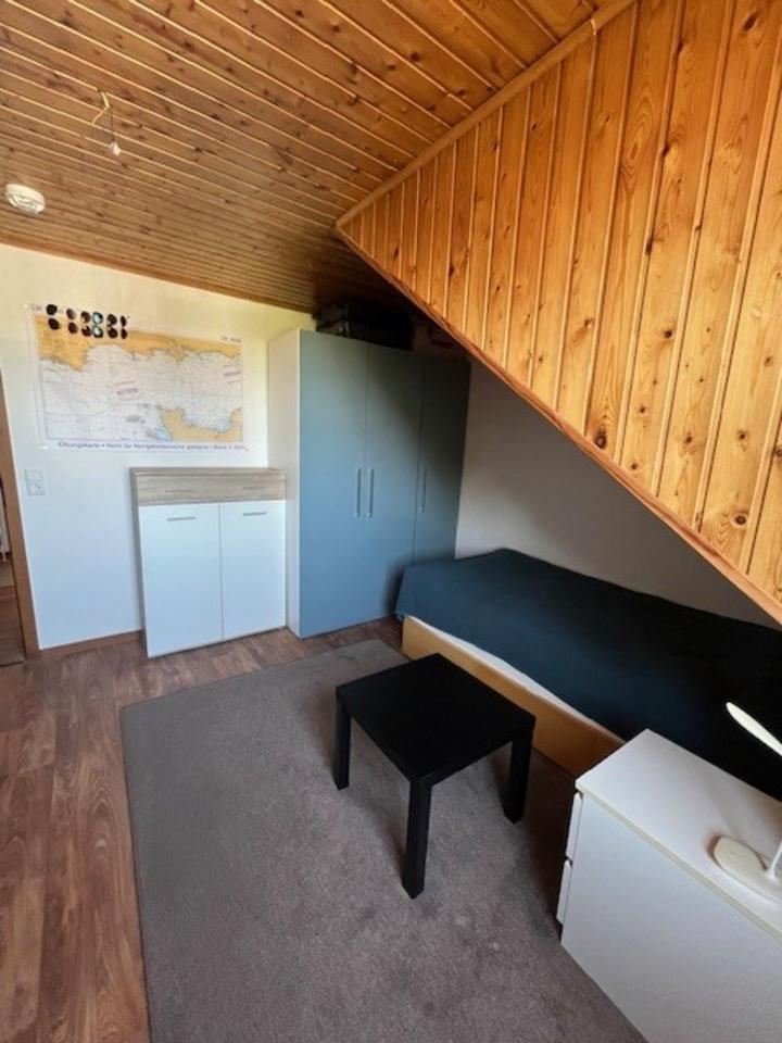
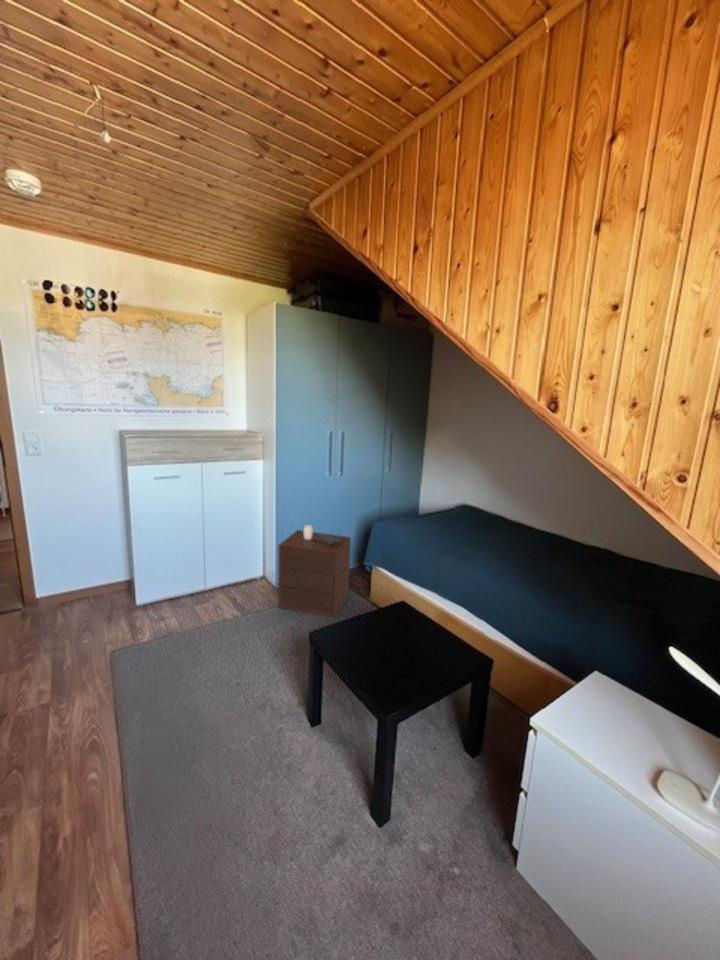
+ nightstand (315, 566)
